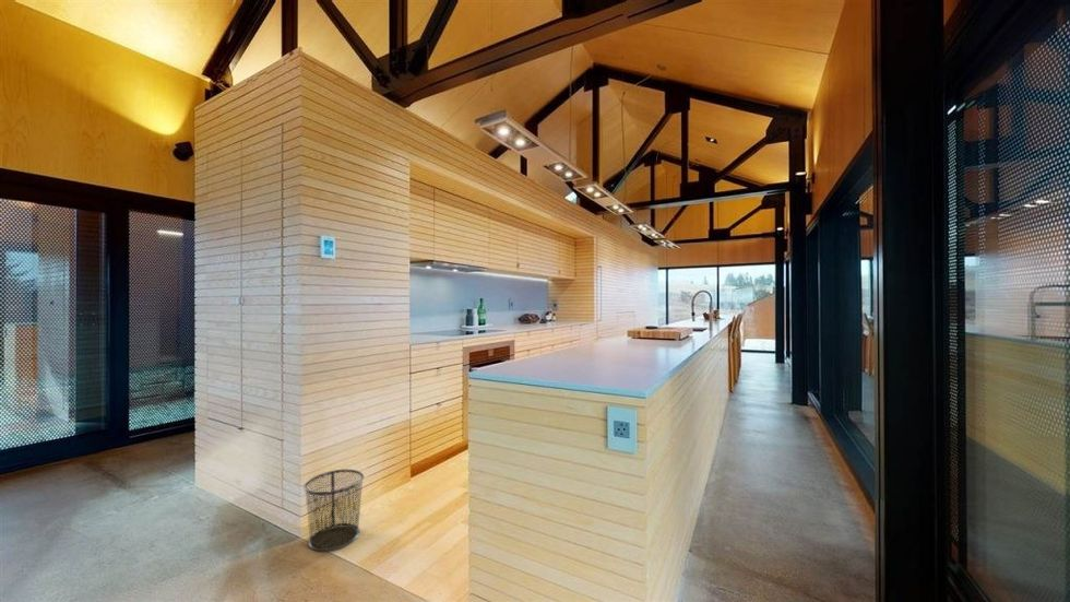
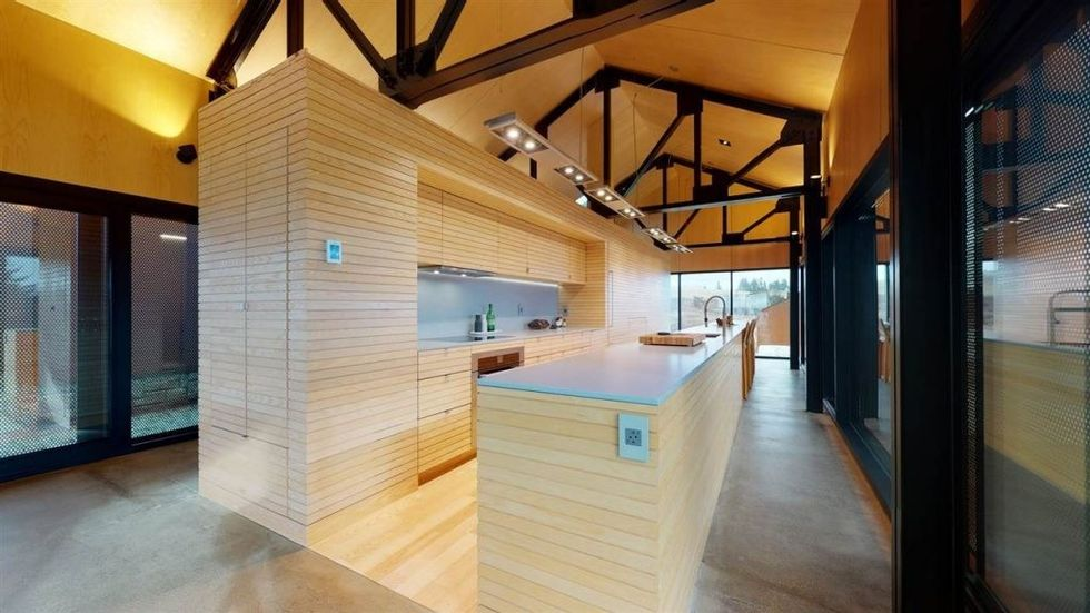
- waste bin (334, 509)
